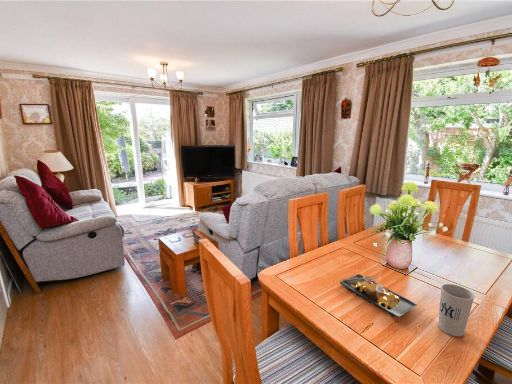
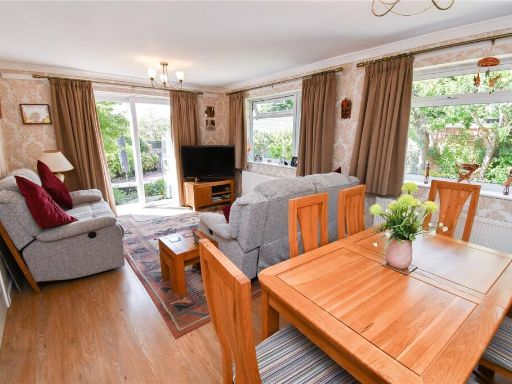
- plate (377, 288)
- cup (453, 310)
